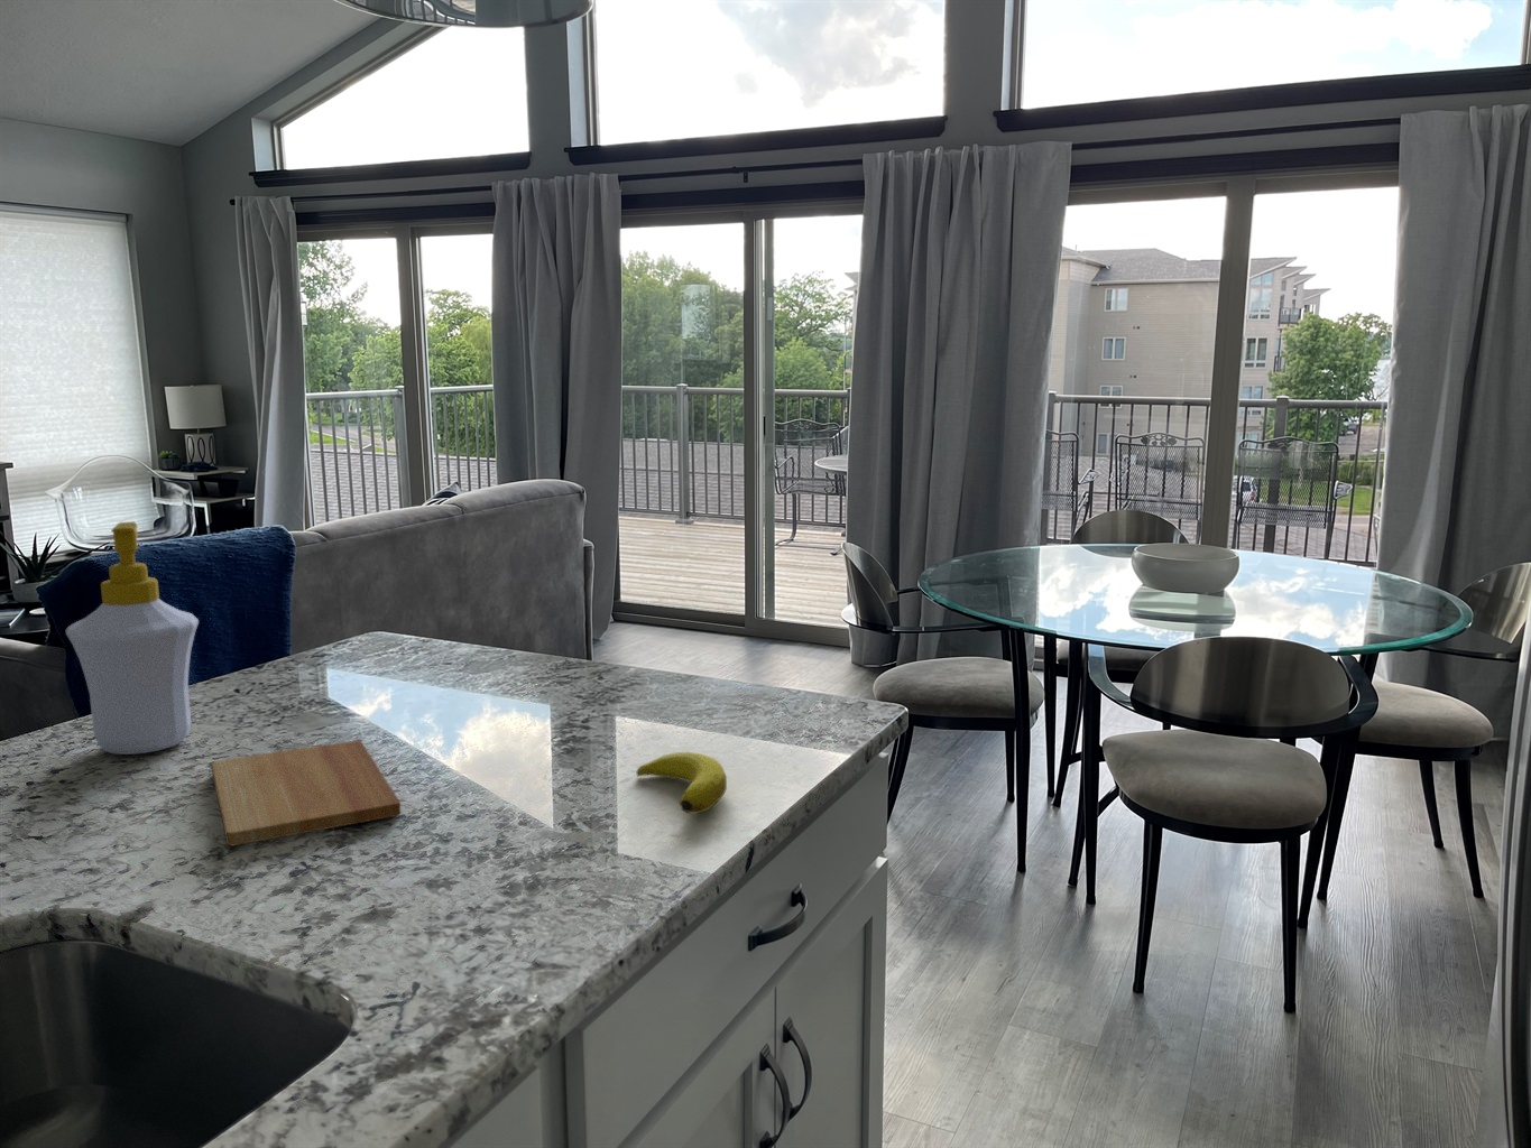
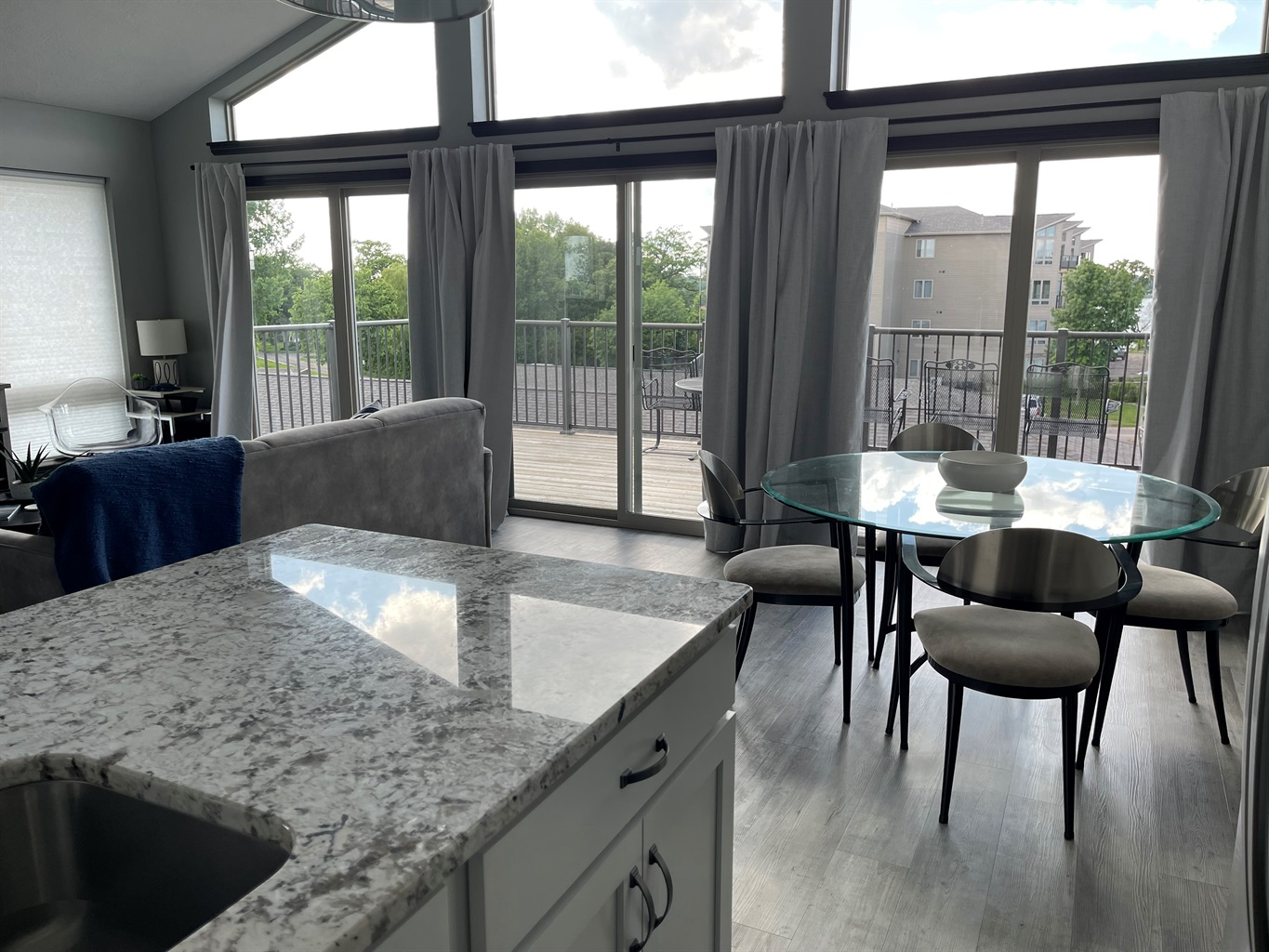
- banana (686, 775)
- cutting board (302, 787)
- soap bottle (135, 637)
